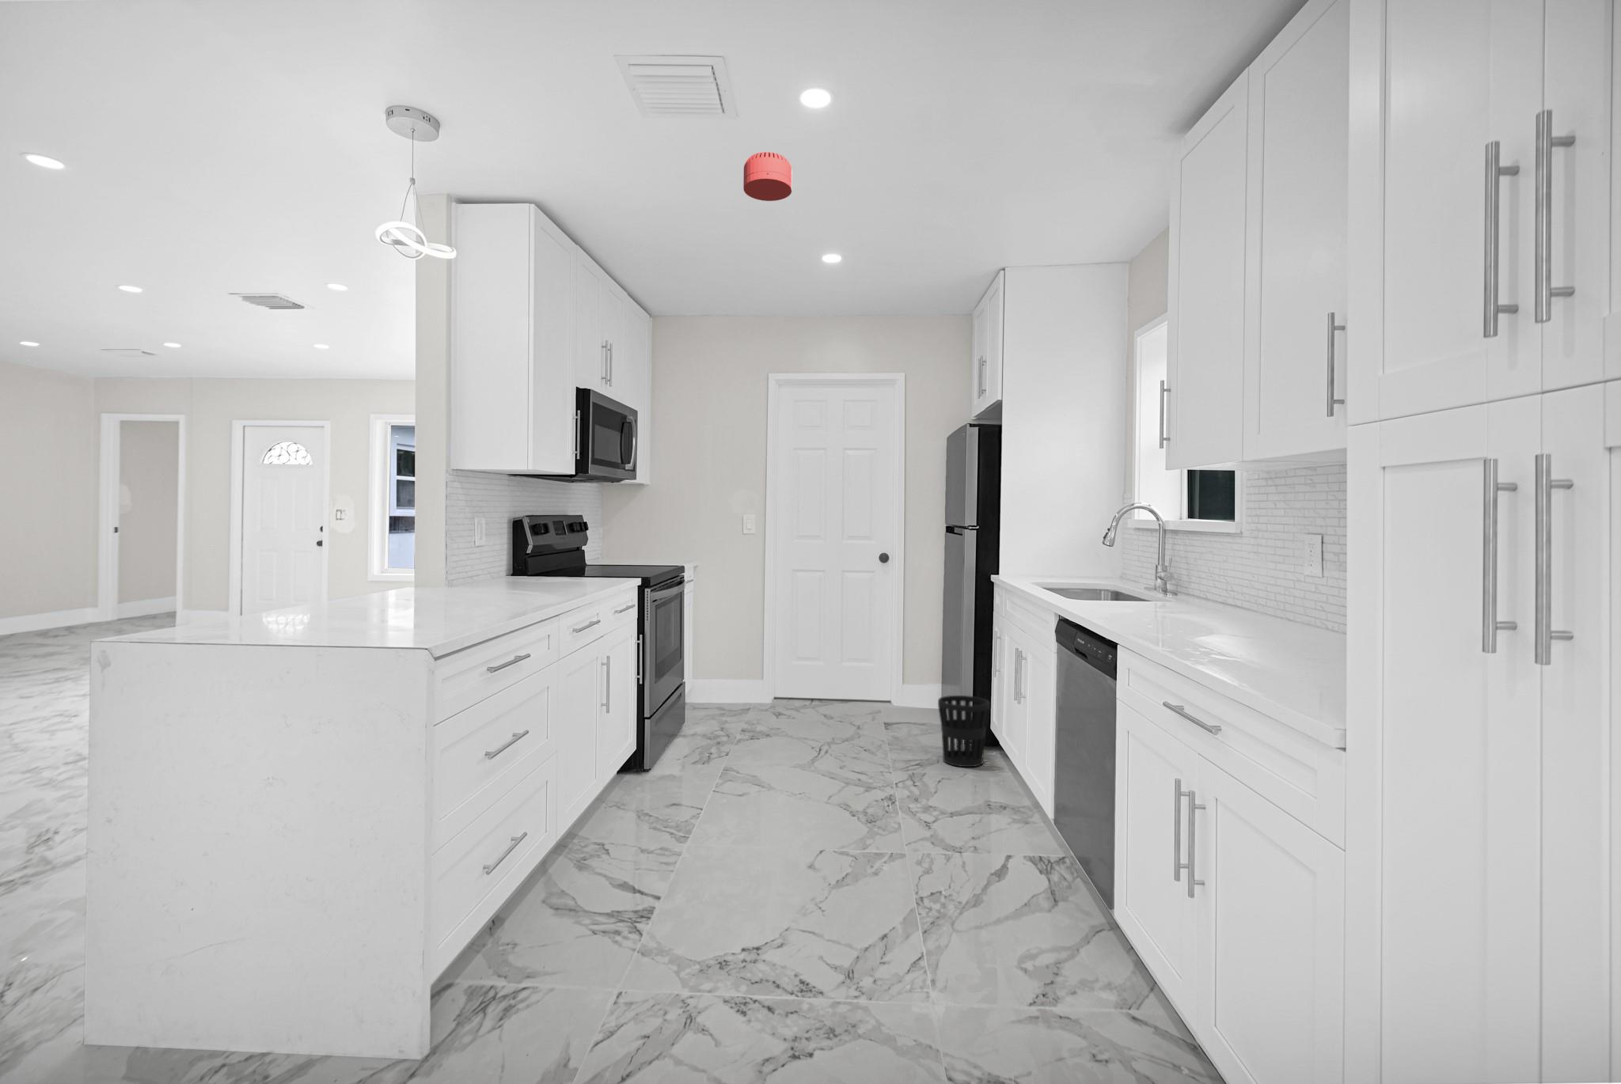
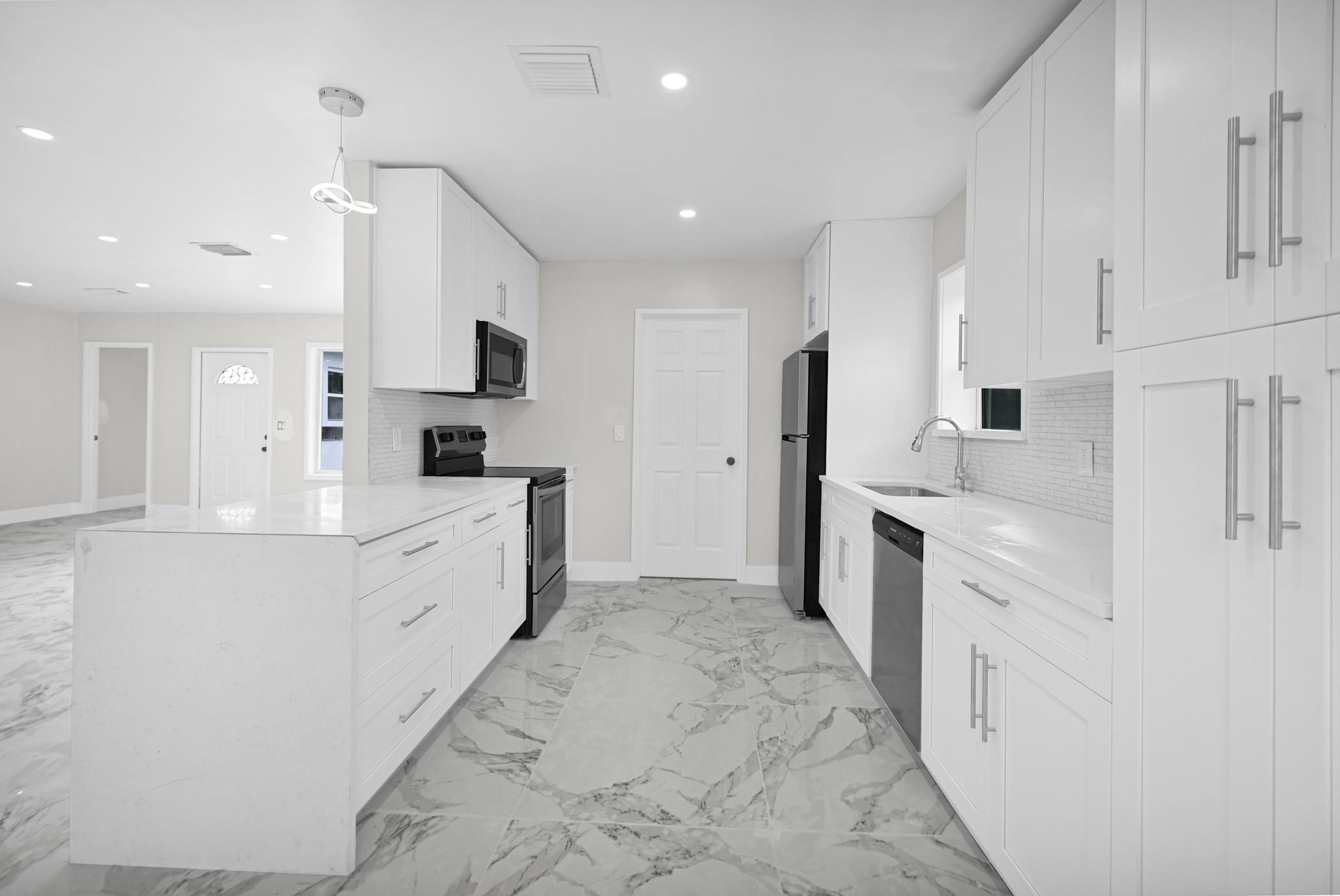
- wastebasket (963, 731)
- smoke detector (768, 175)
